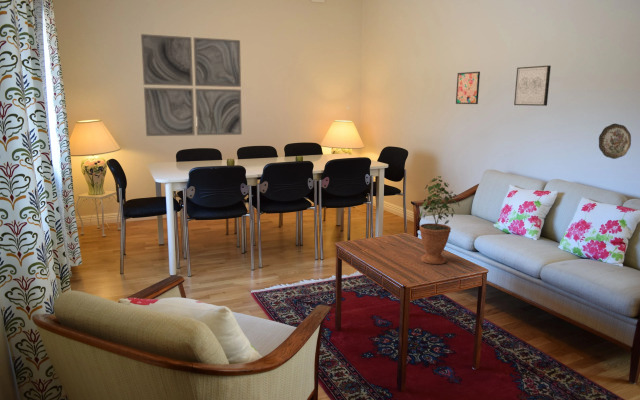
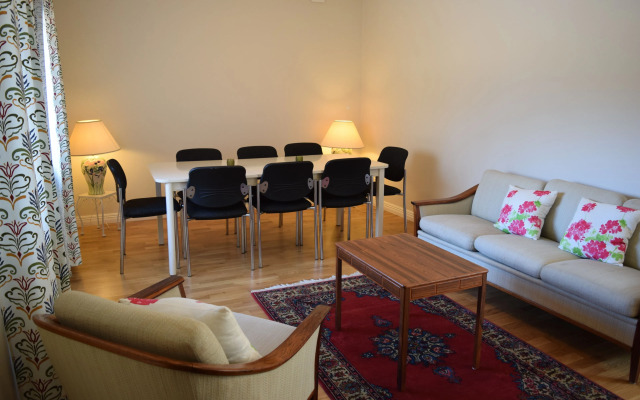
- potted plant (438, 218)
- wall art (467, 88)
- wall art (195, 85)
- decorative plate (615, 141)
- wall art (531, 86)
